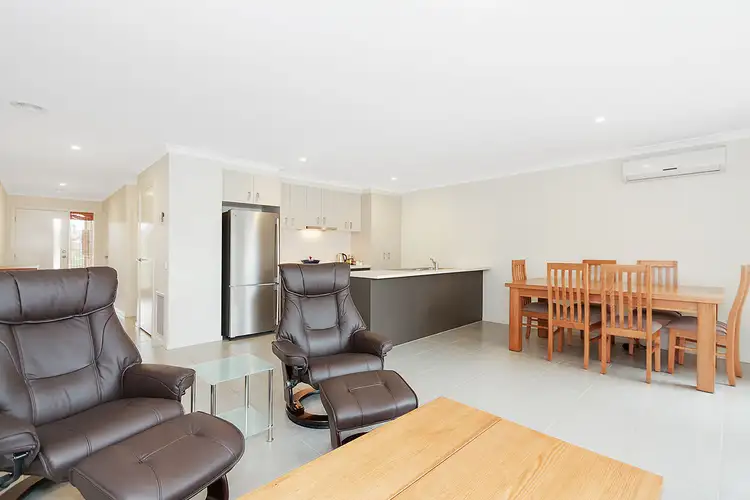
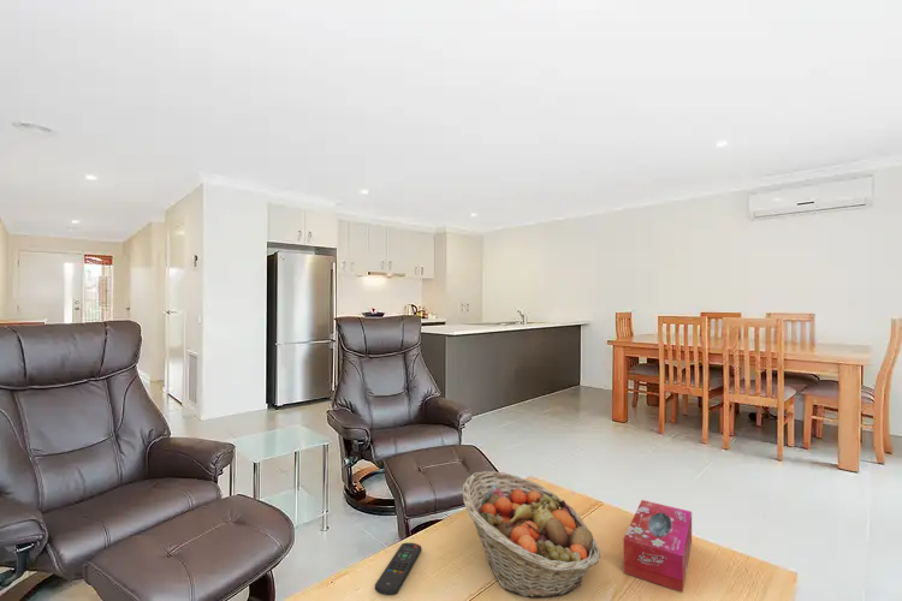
+ tissue box (659, 540)
+ remote control (399, 566)
+ fruit basket (527, 525)
